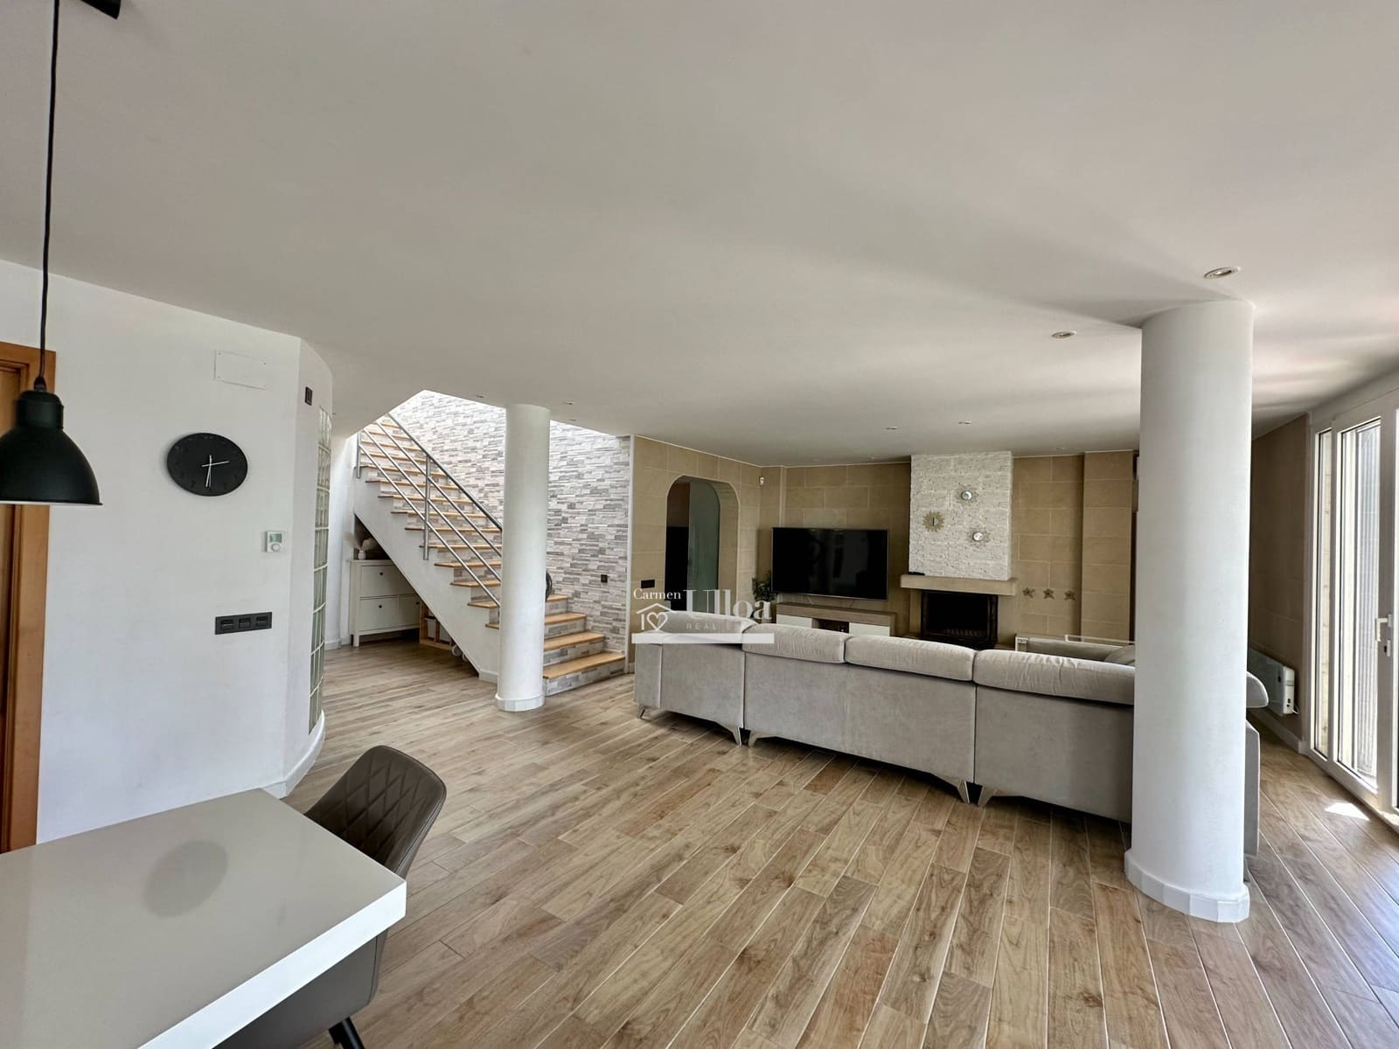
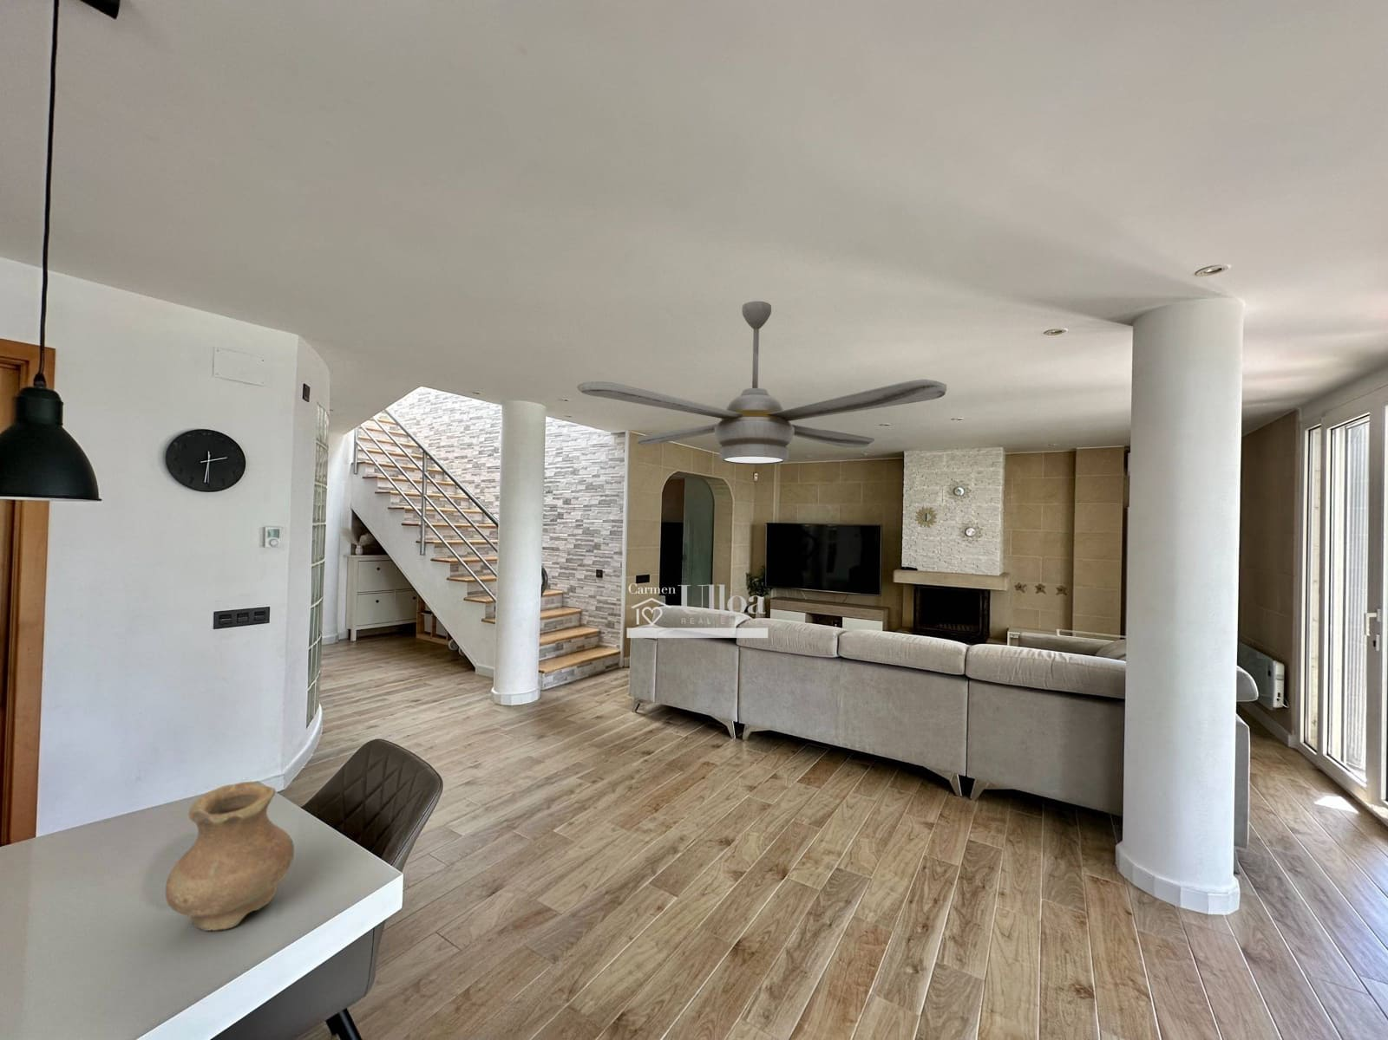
+ ceiling fan (755, 383)
+ vase (234, 851)
